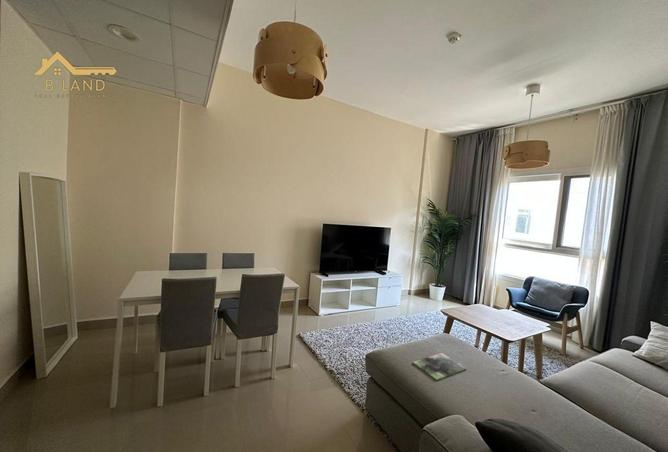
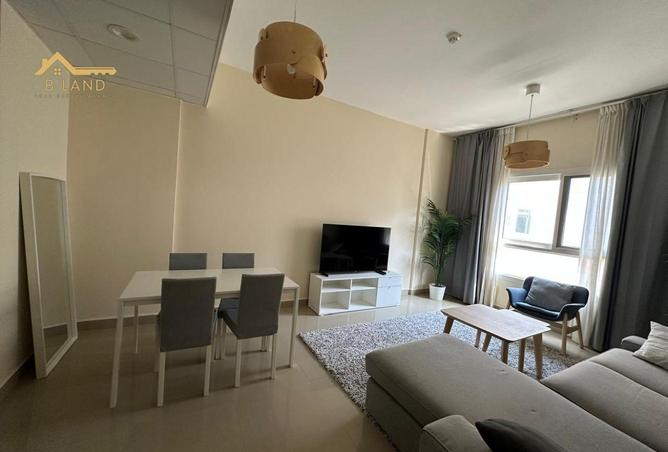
- magazine (439, 365)
